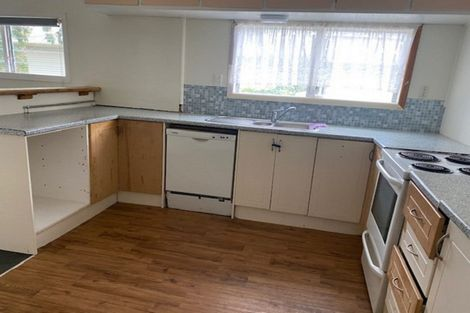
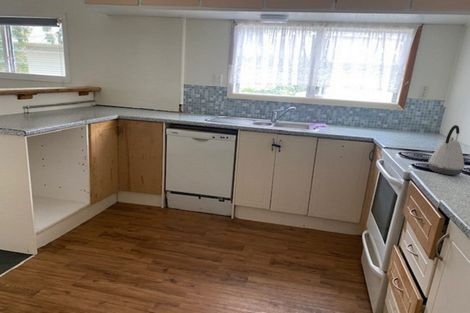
+ kettle (450, 148)
